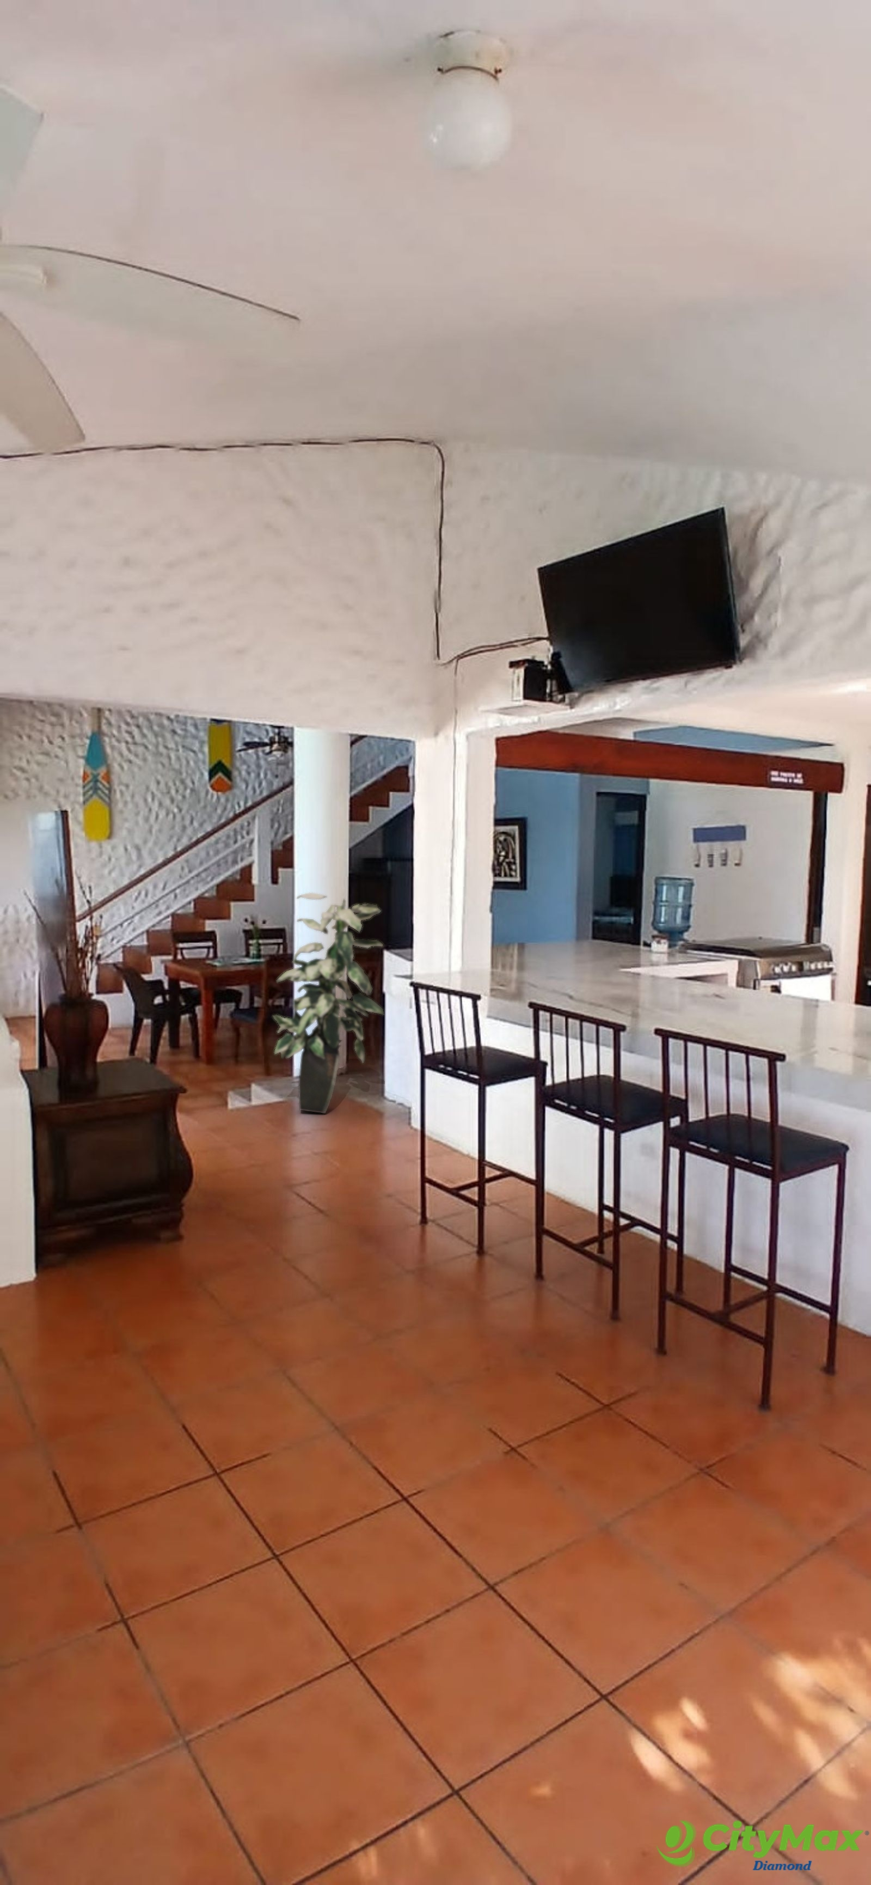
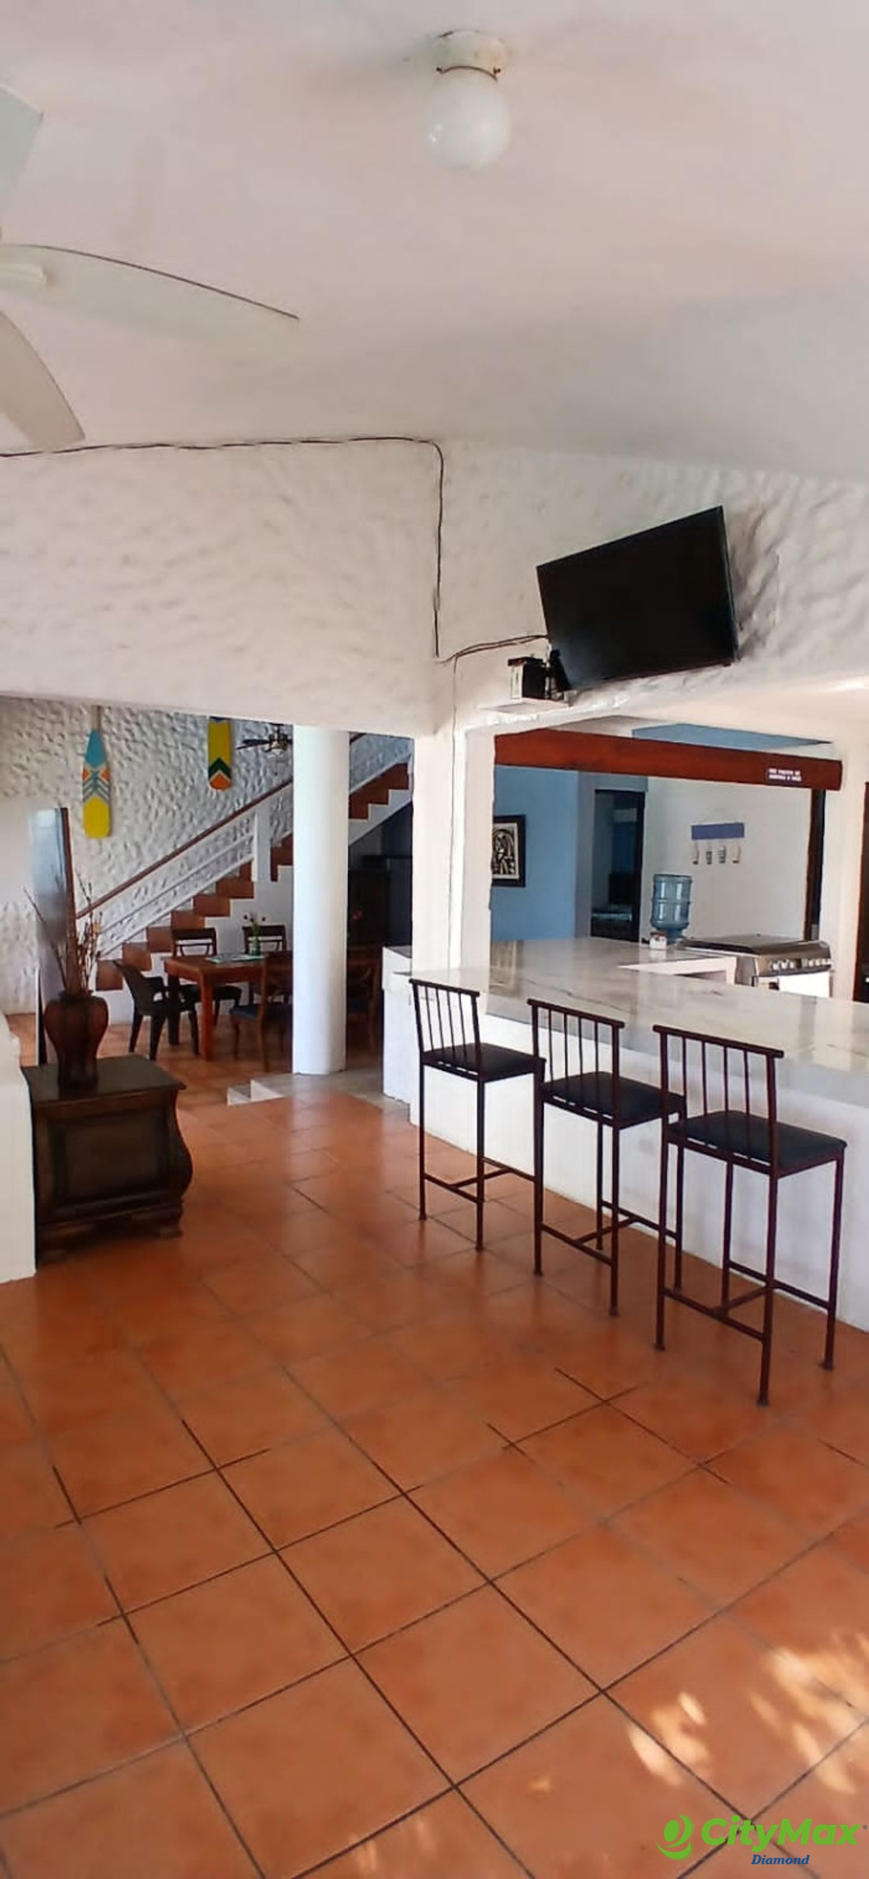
- indoor plant (326, 1003)
